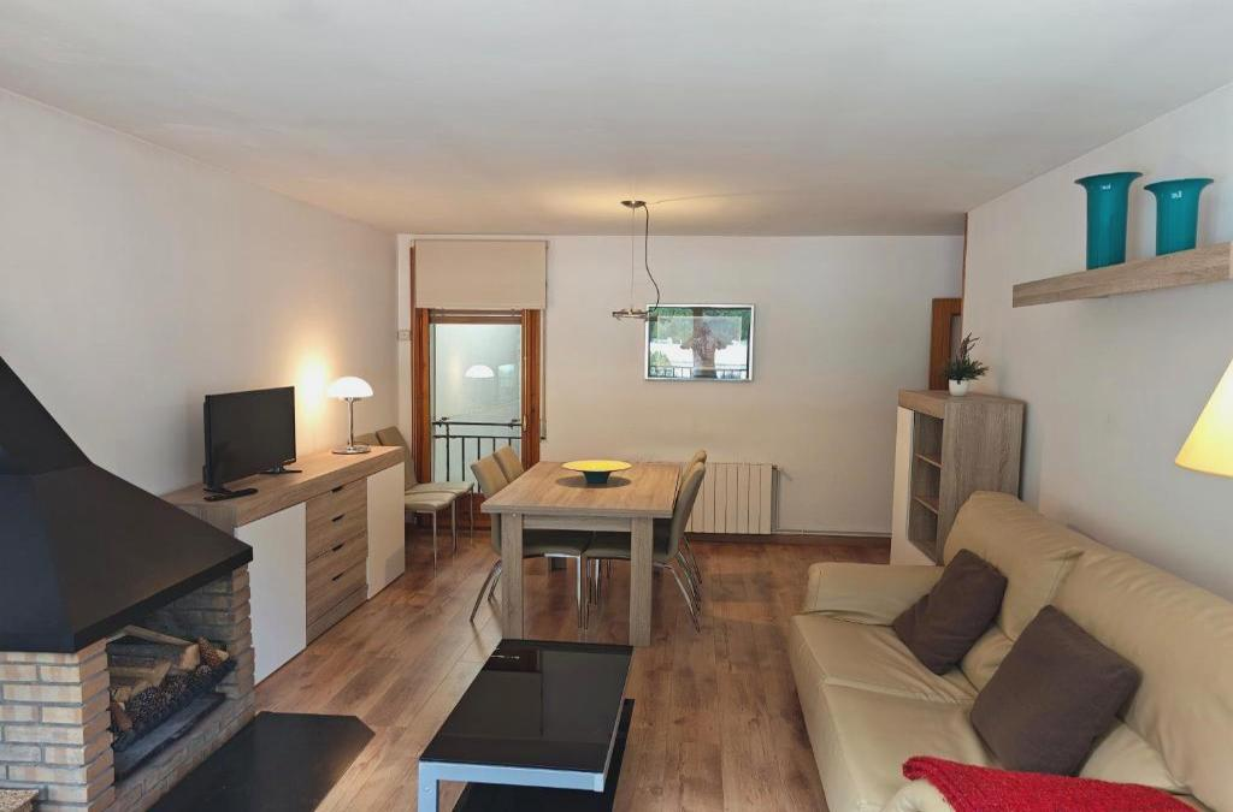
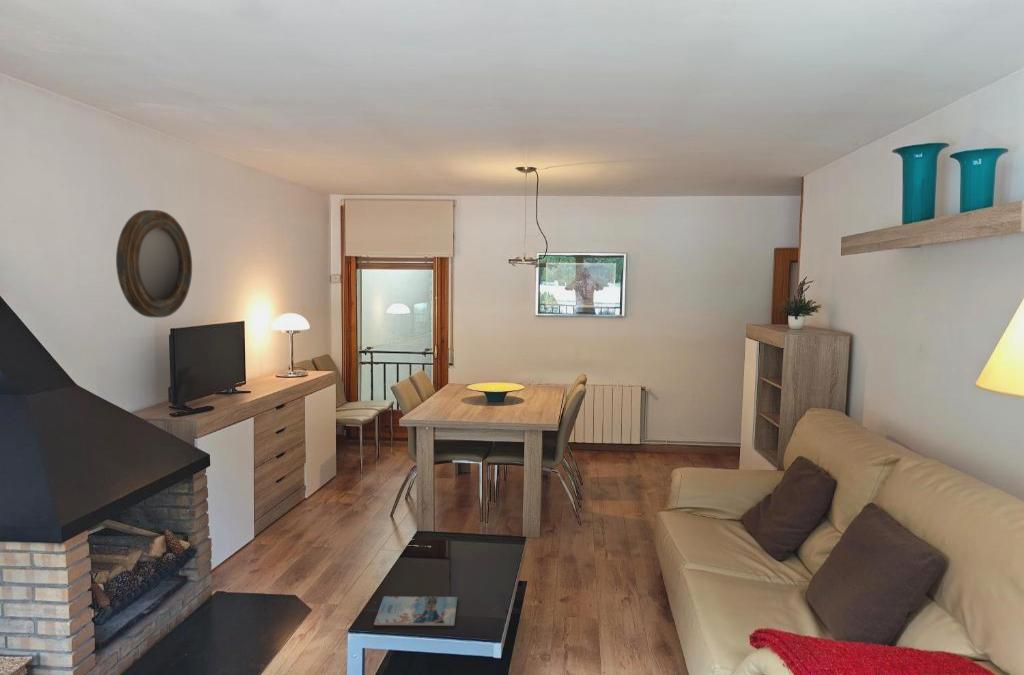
+ magazine (417, 610)
+ home mirror (157, 264)
